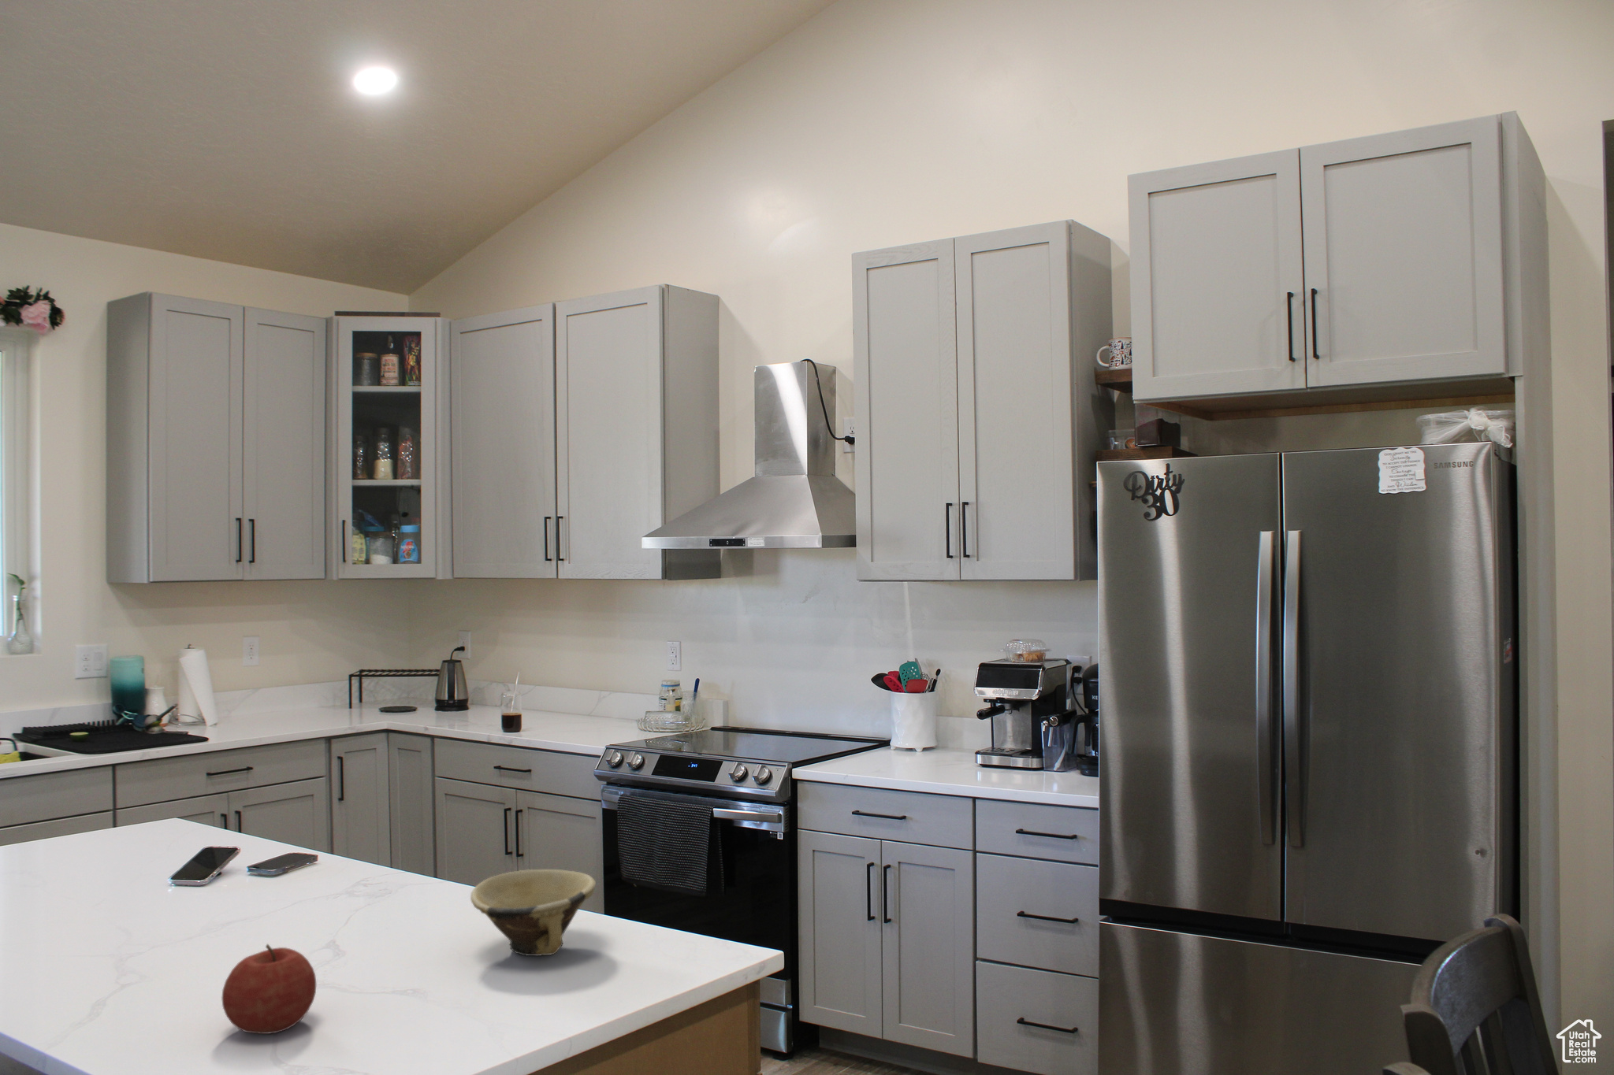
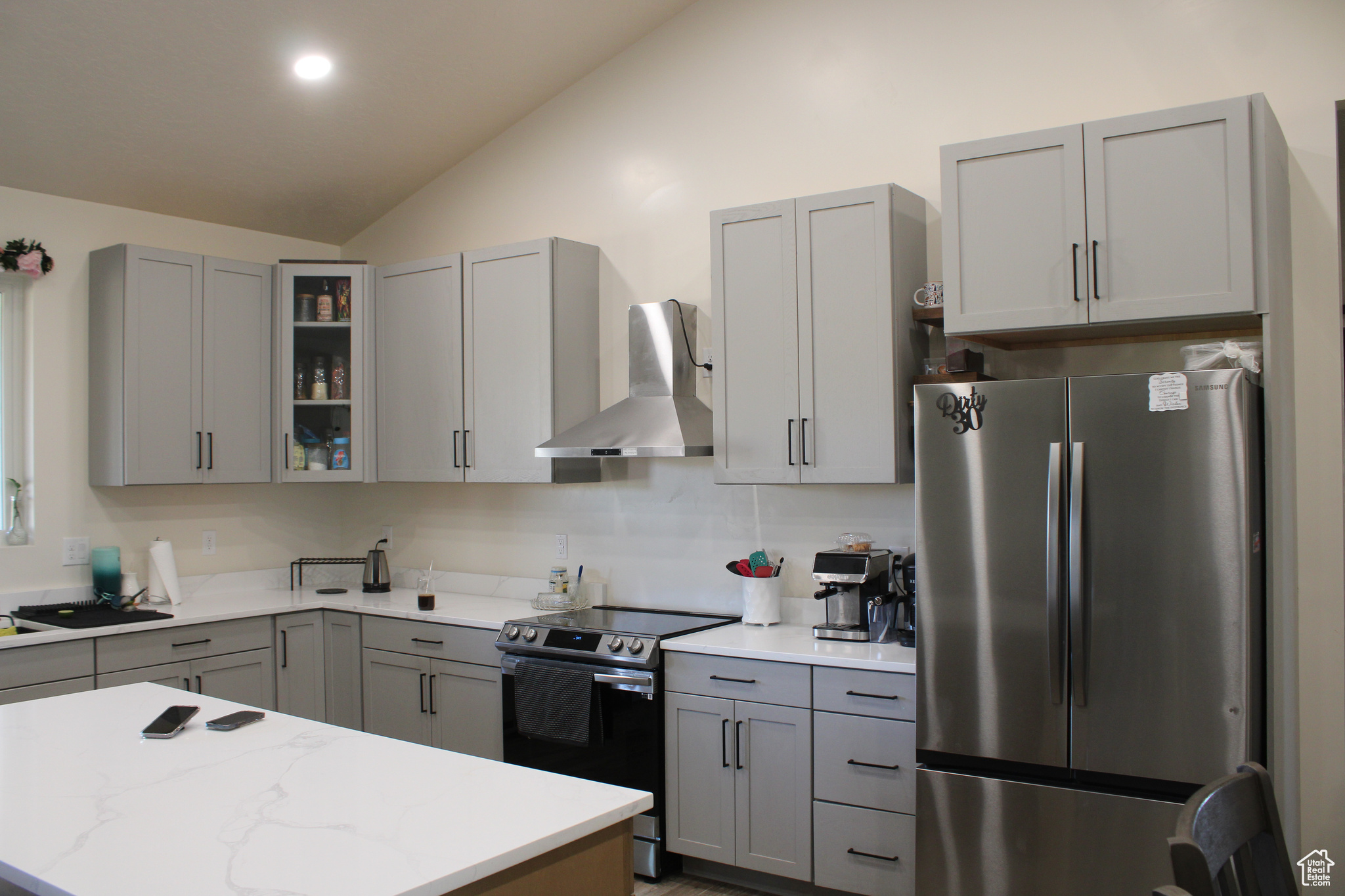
- bowl (534, 917)
- fruit (270, 984)
